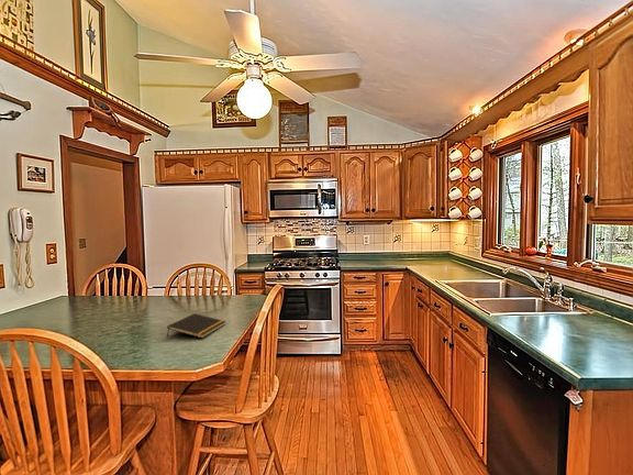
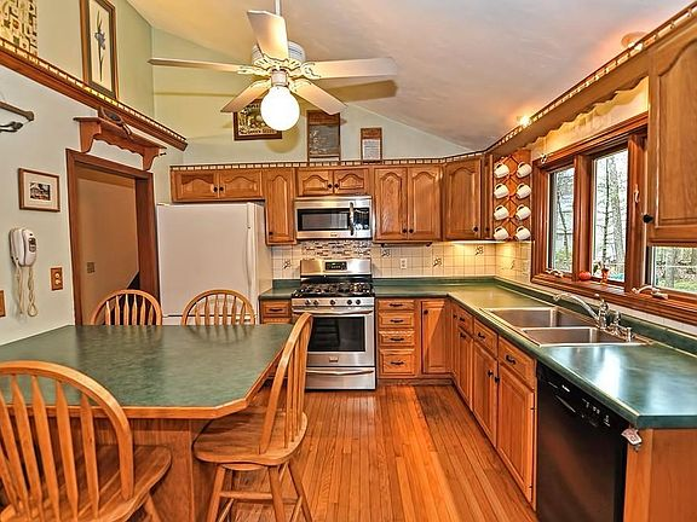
- notepad (198, 324)
